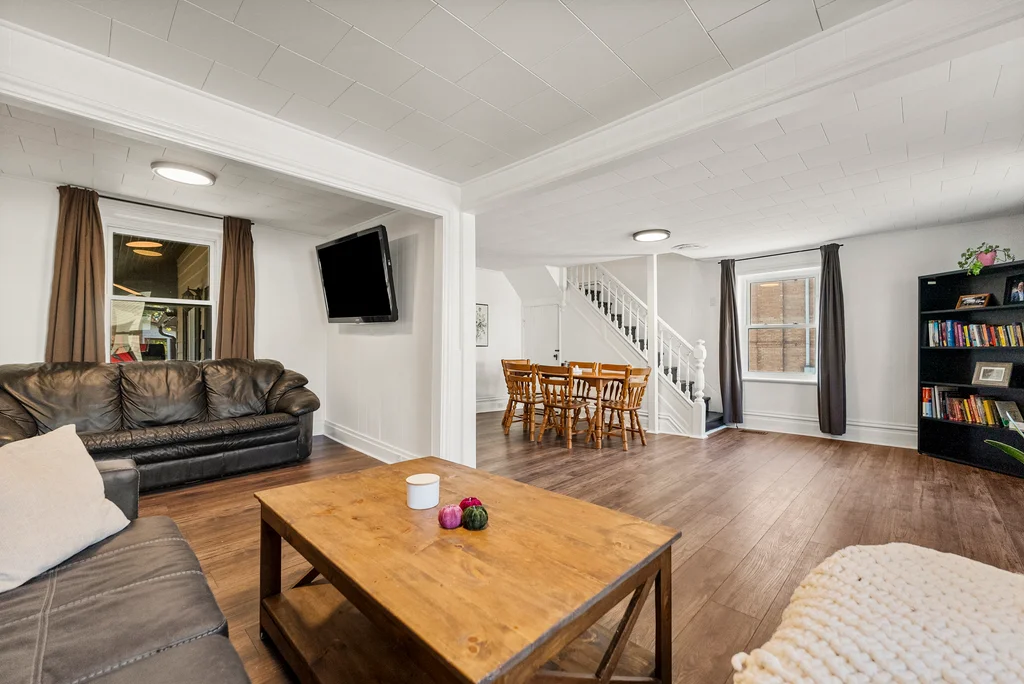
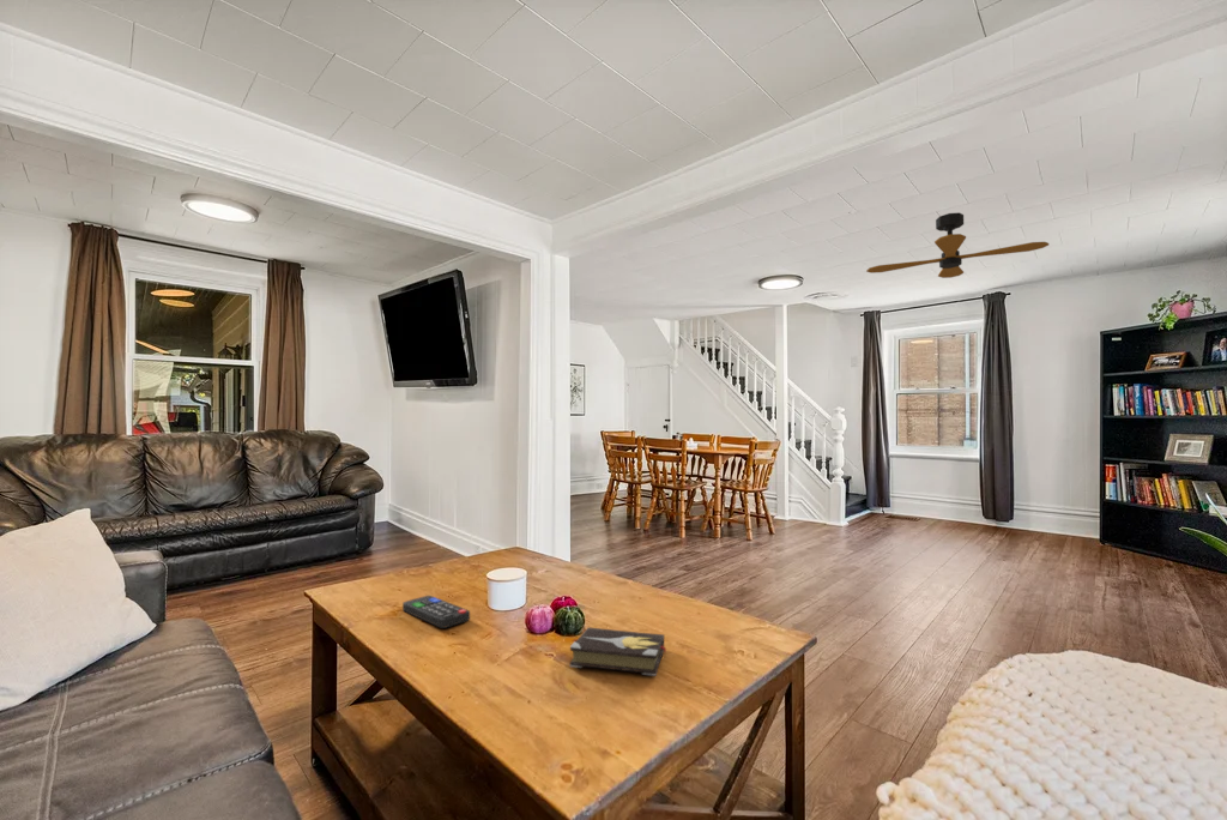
+ hardback book (618, 647)
+ ceiling fan (949, 241)
+ remote control (435, 609)
